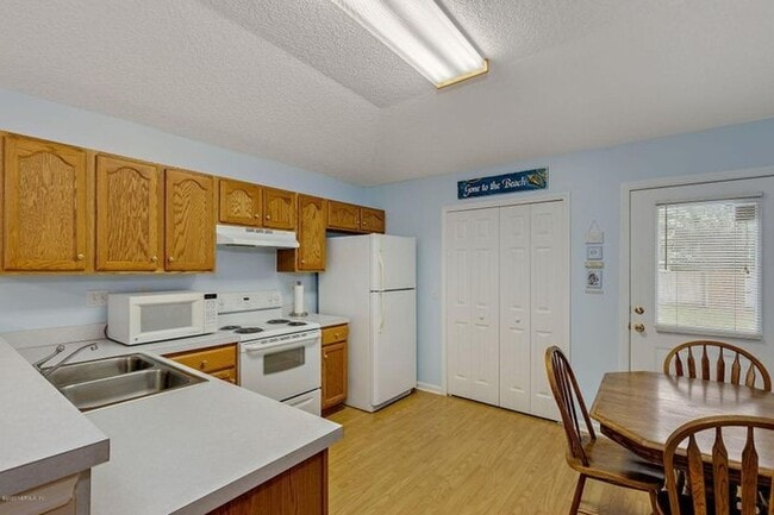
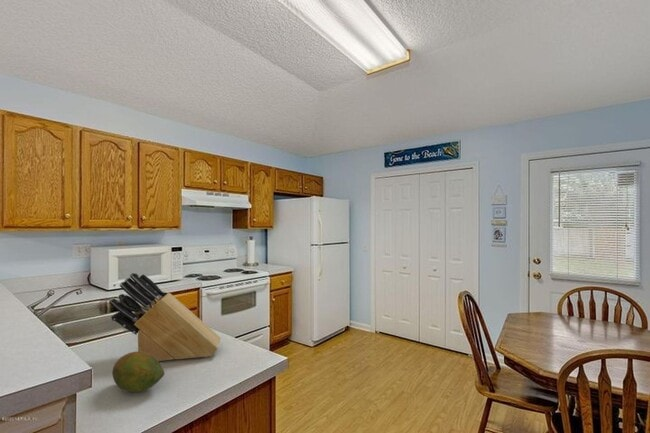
+ knife block (168, 312)
+ fruit (137, 371)
